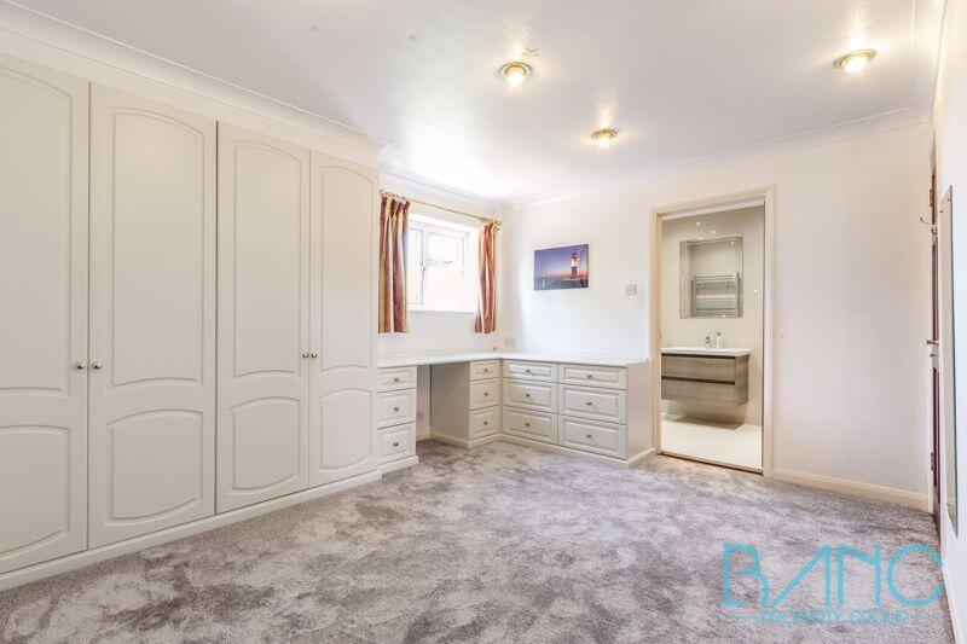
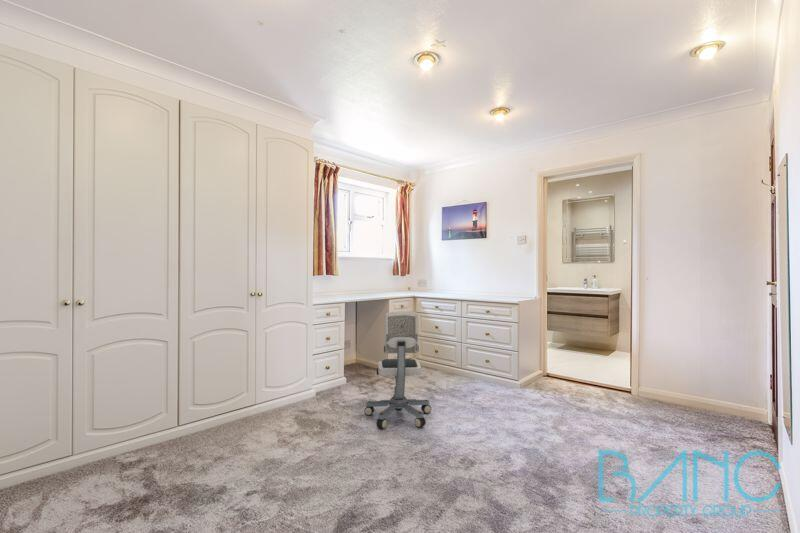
+ office chair (398, 362)
